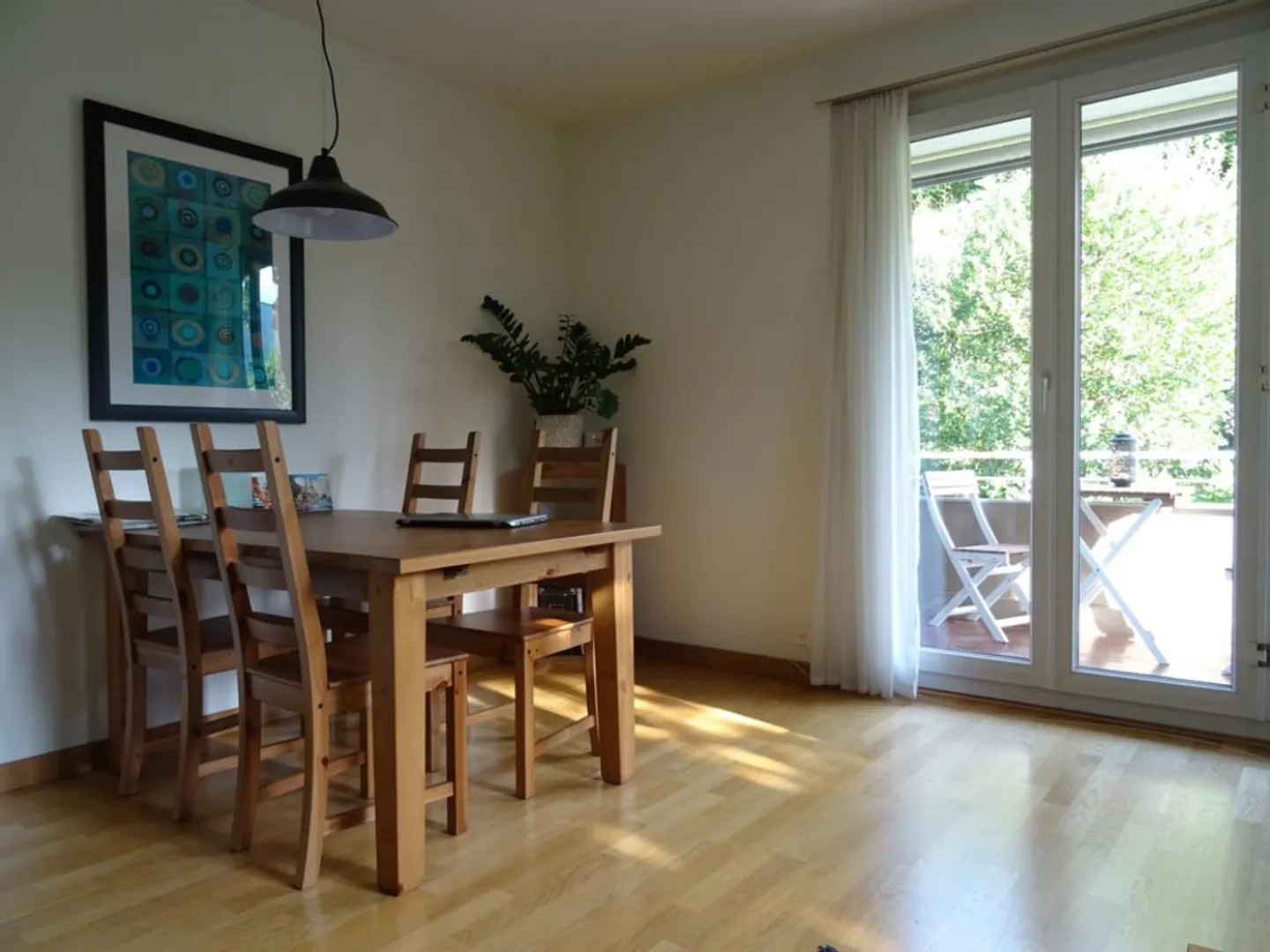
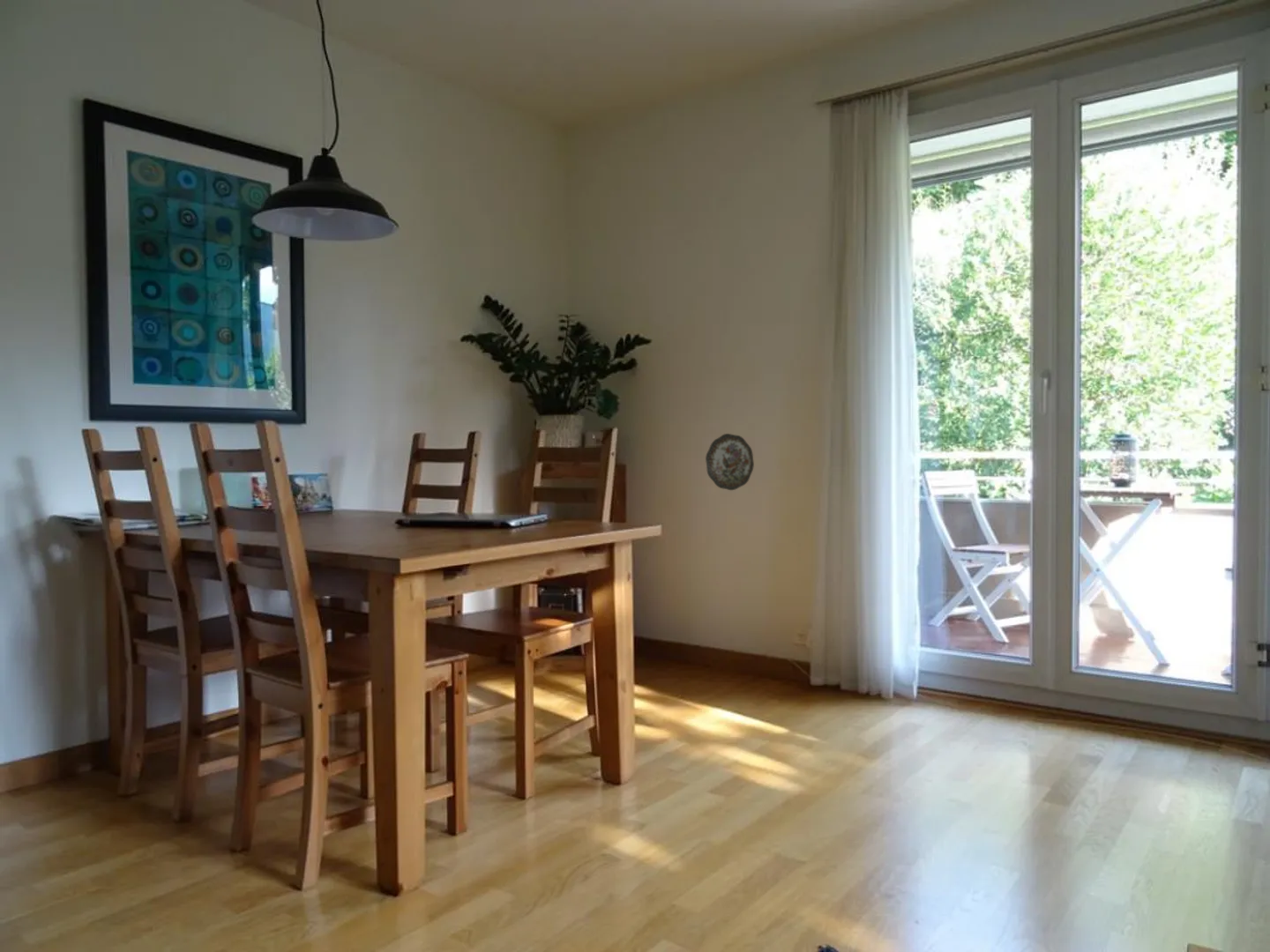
+ decorative plate (730, 462)
